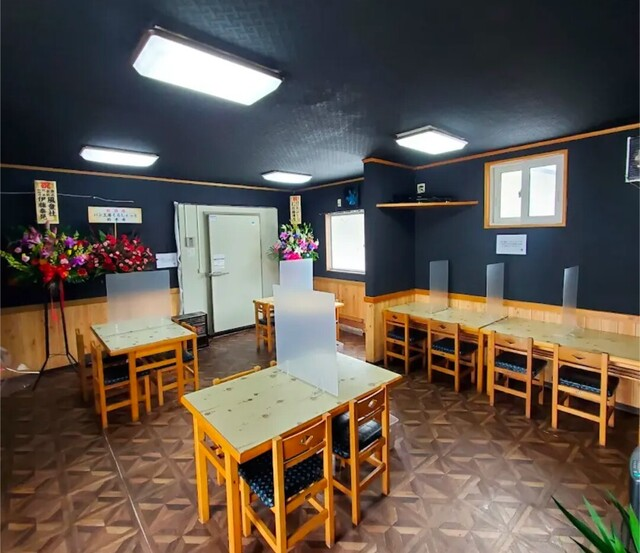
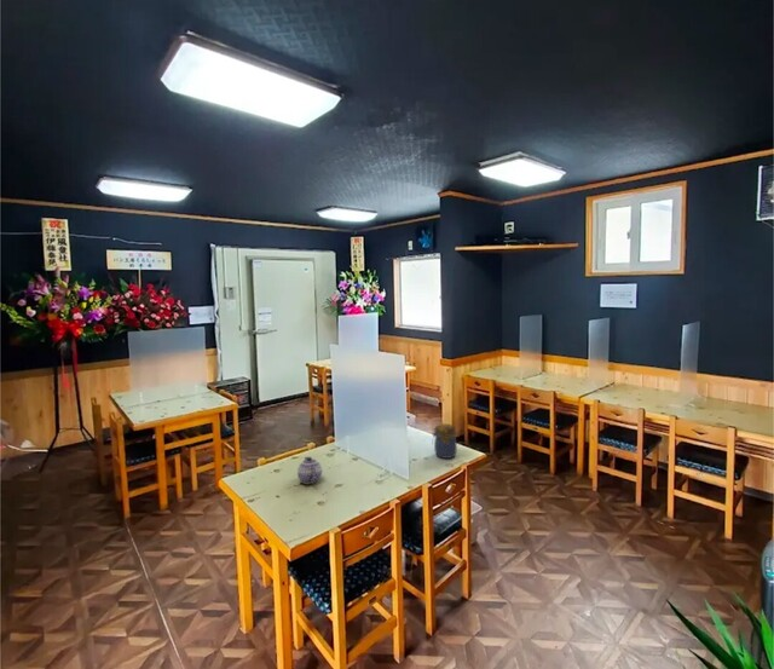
+ jar (444, 440)
+ teapot (310, 468)
